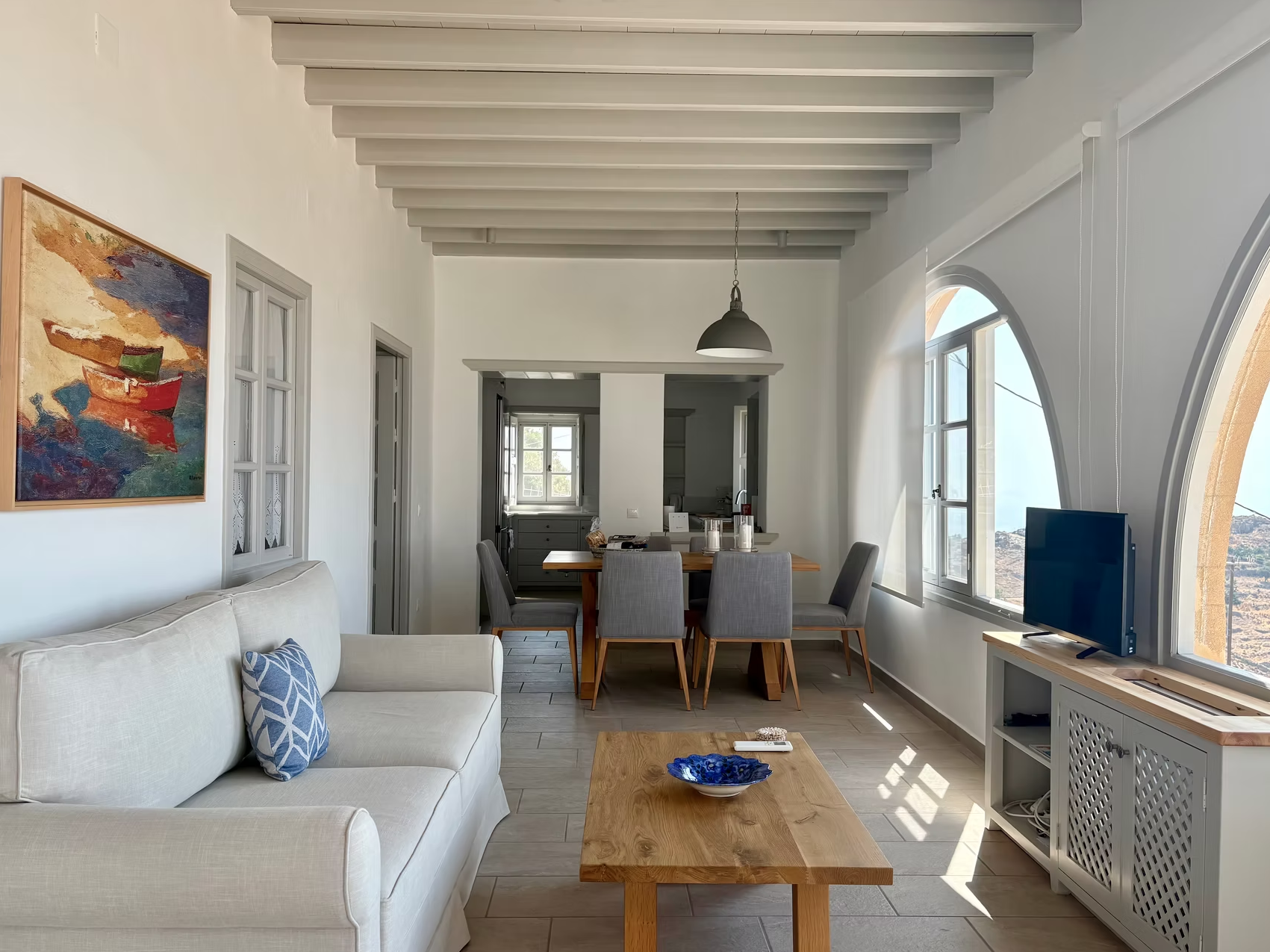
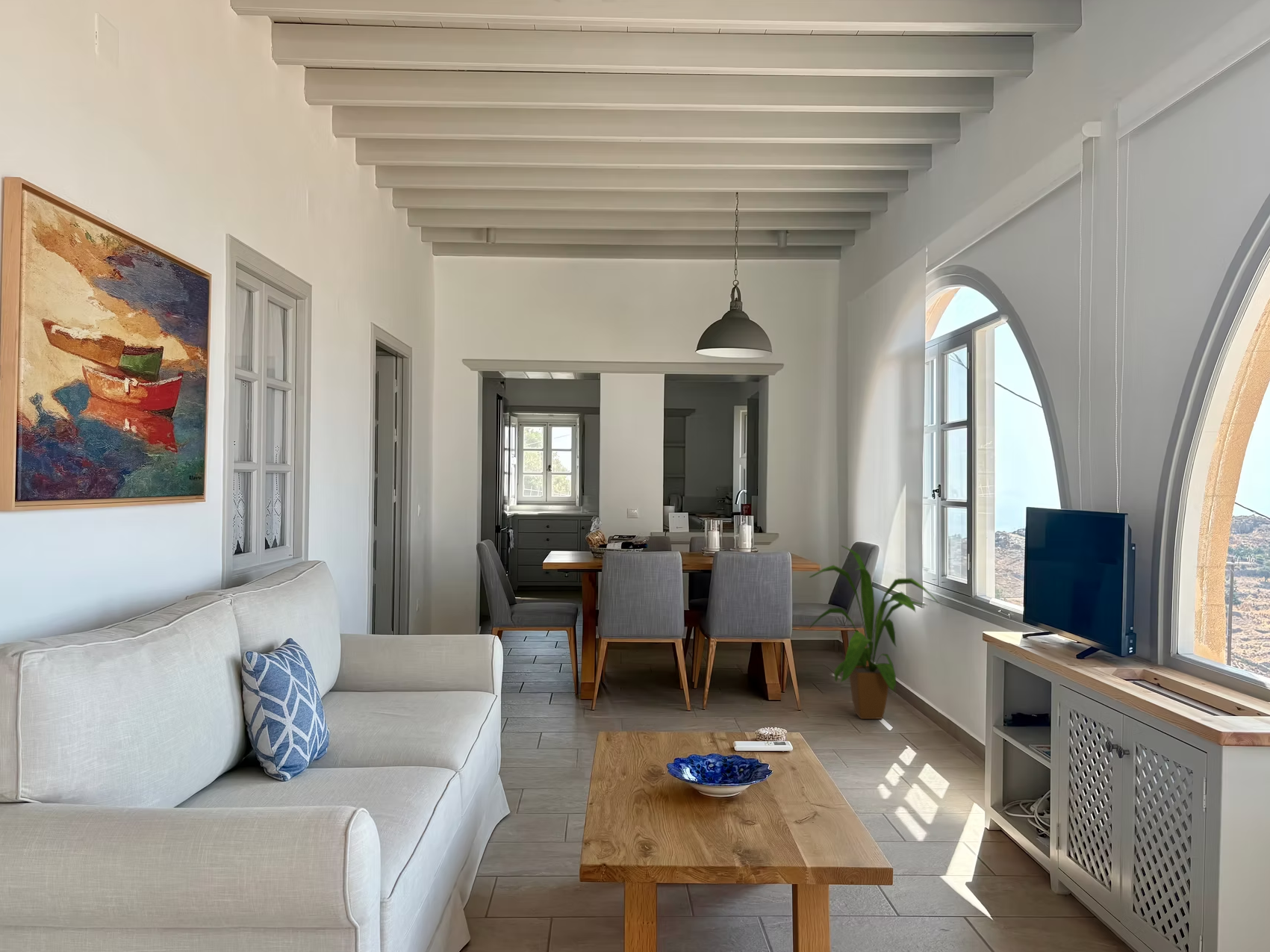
+ house plant (871, 635)
